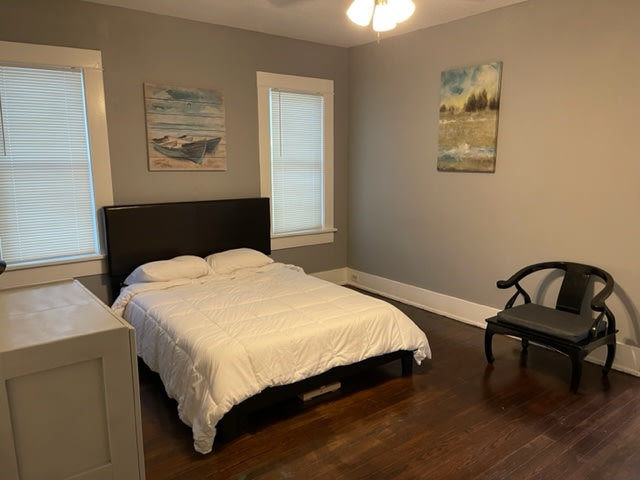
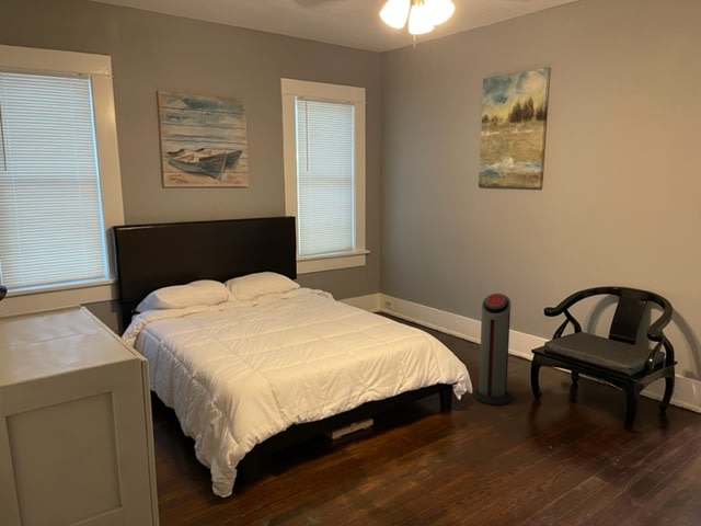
+ air purifier (494, 346)
